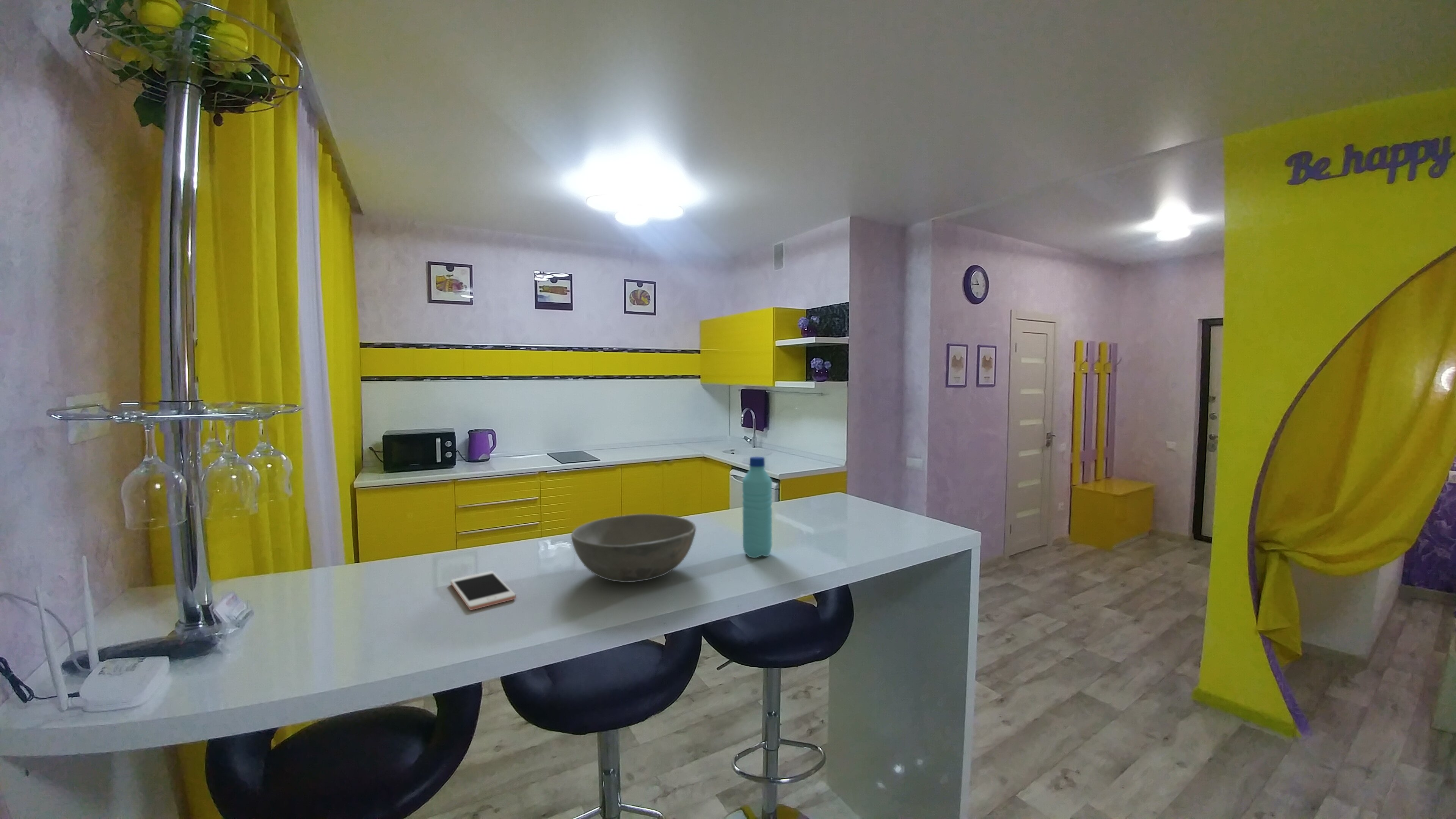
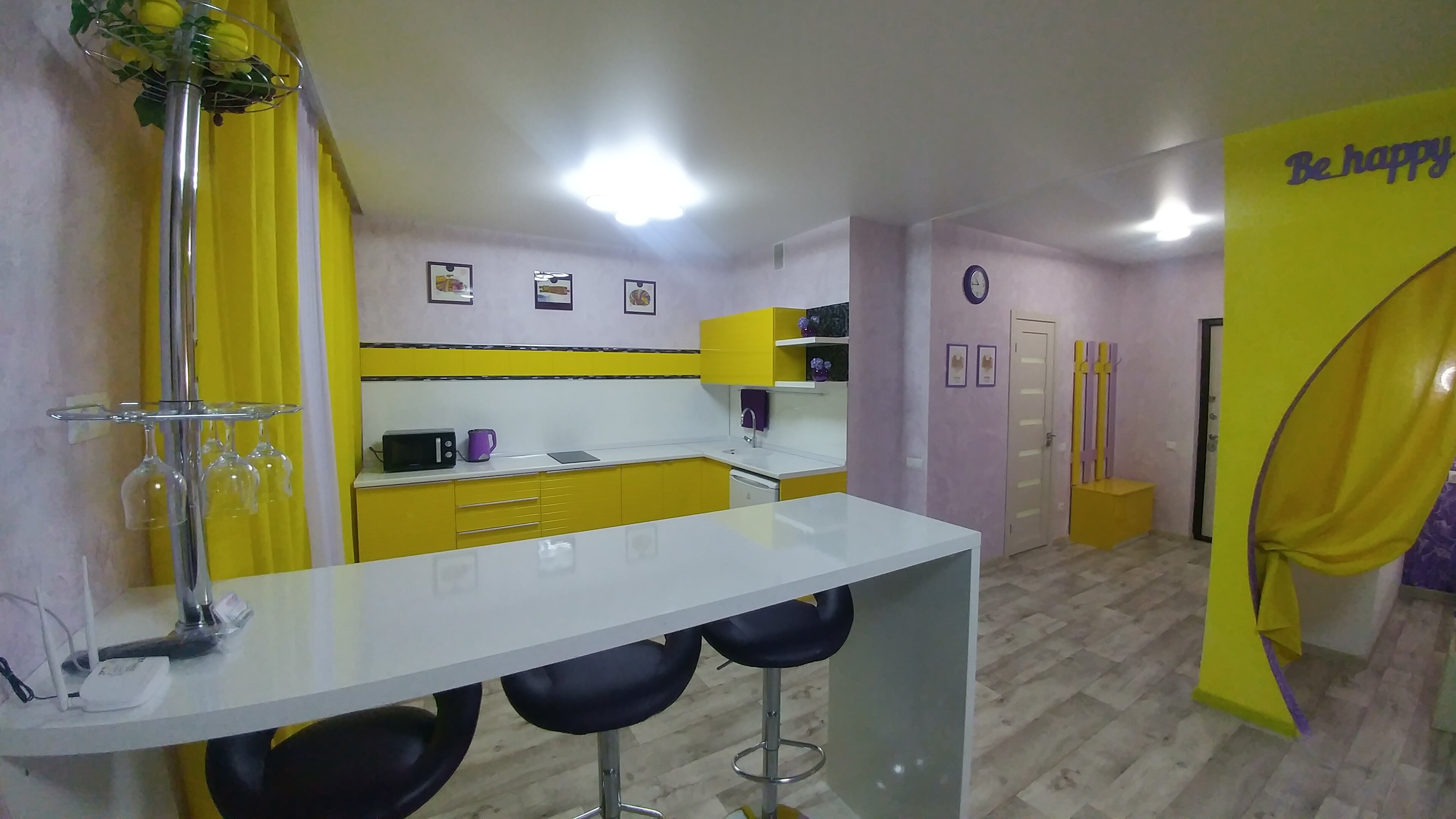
- bowl (635, 550)
- water bottle (757, 506)
- cell phone (482, 589)
